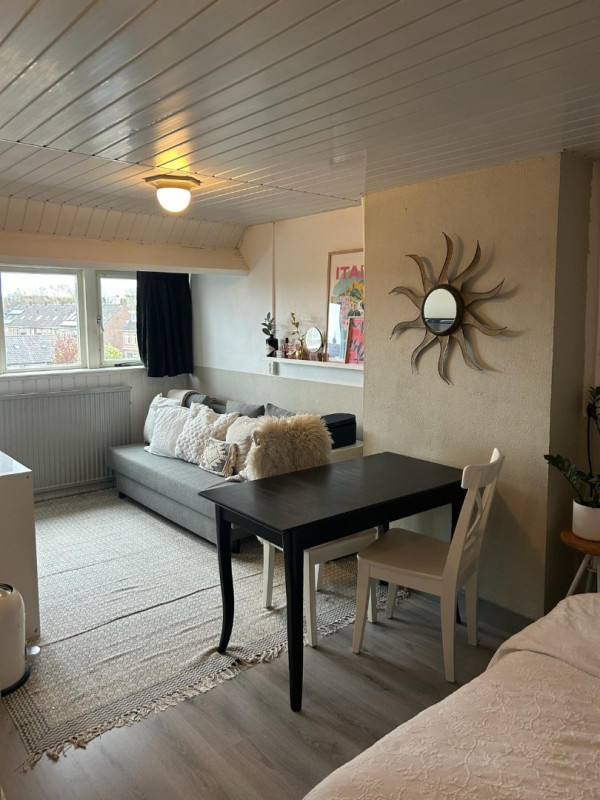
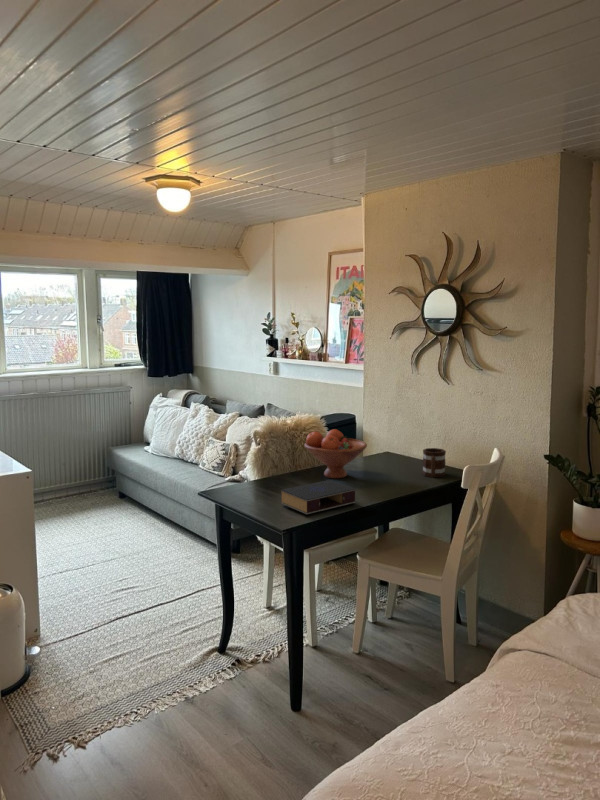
+ mug (433, 463)
+ fruit bowl (335, 453)
+ book (318, 497)
